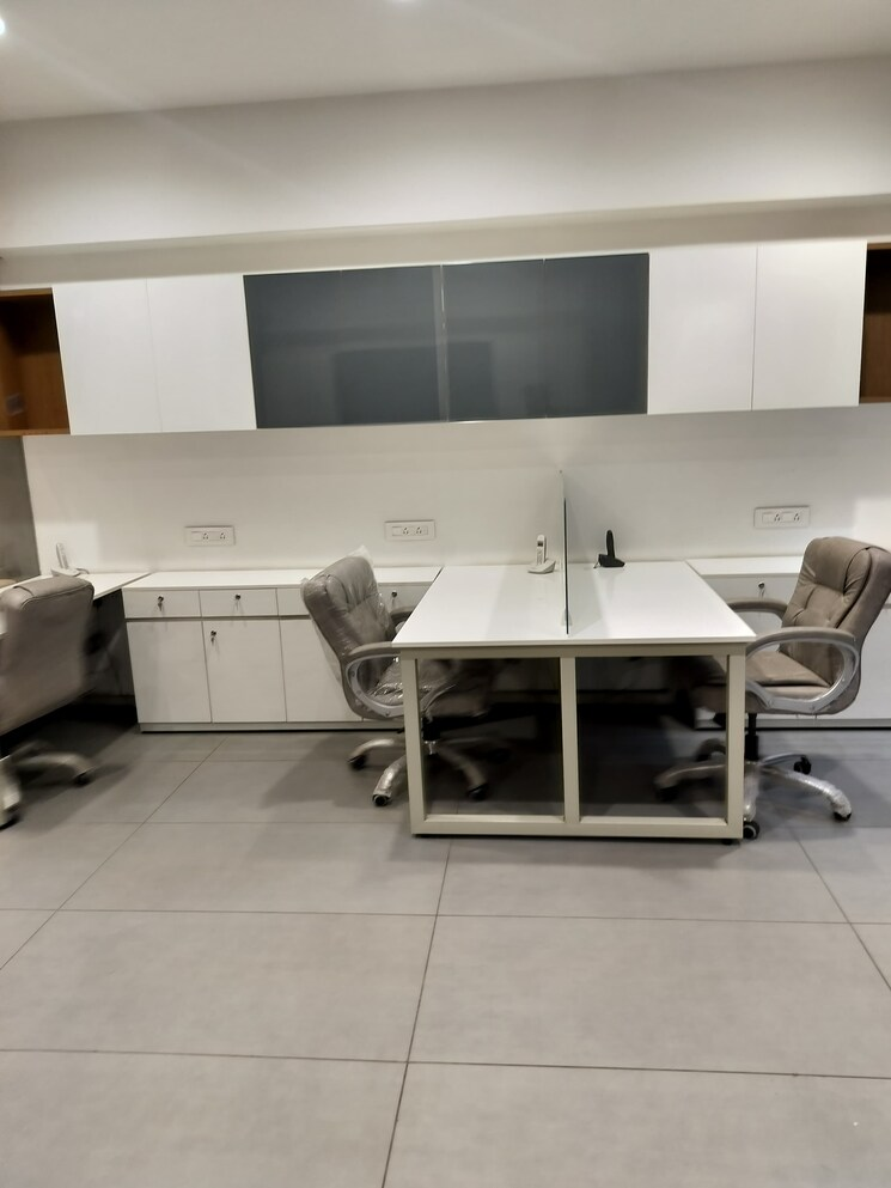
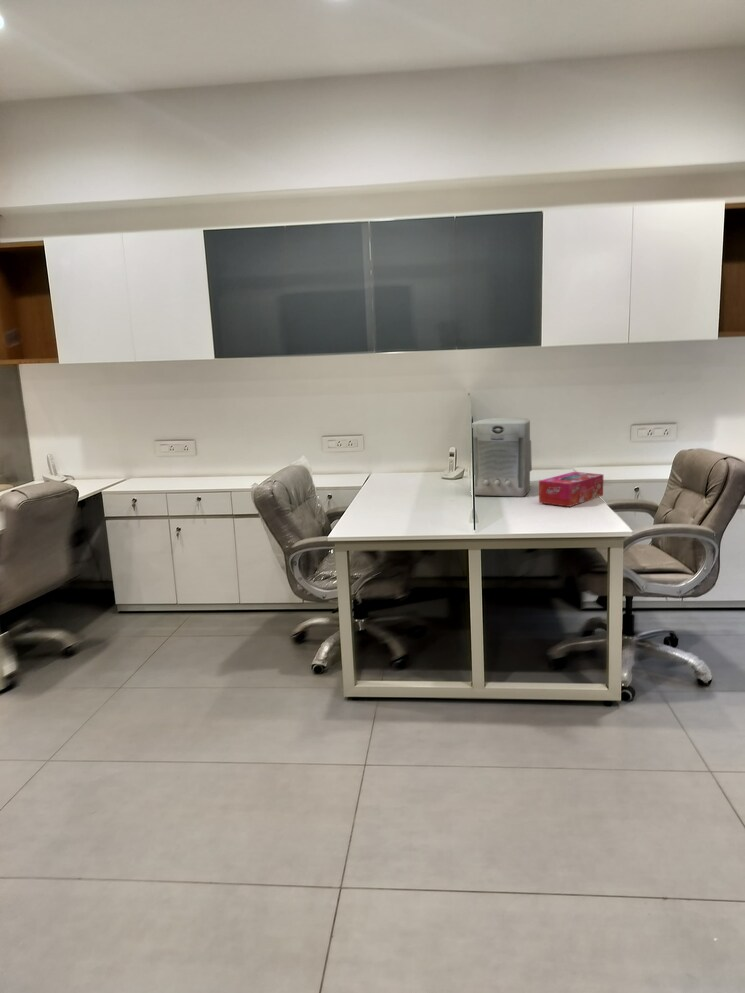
+ speaker (504, 455)
+ tissue box (571, 488)
